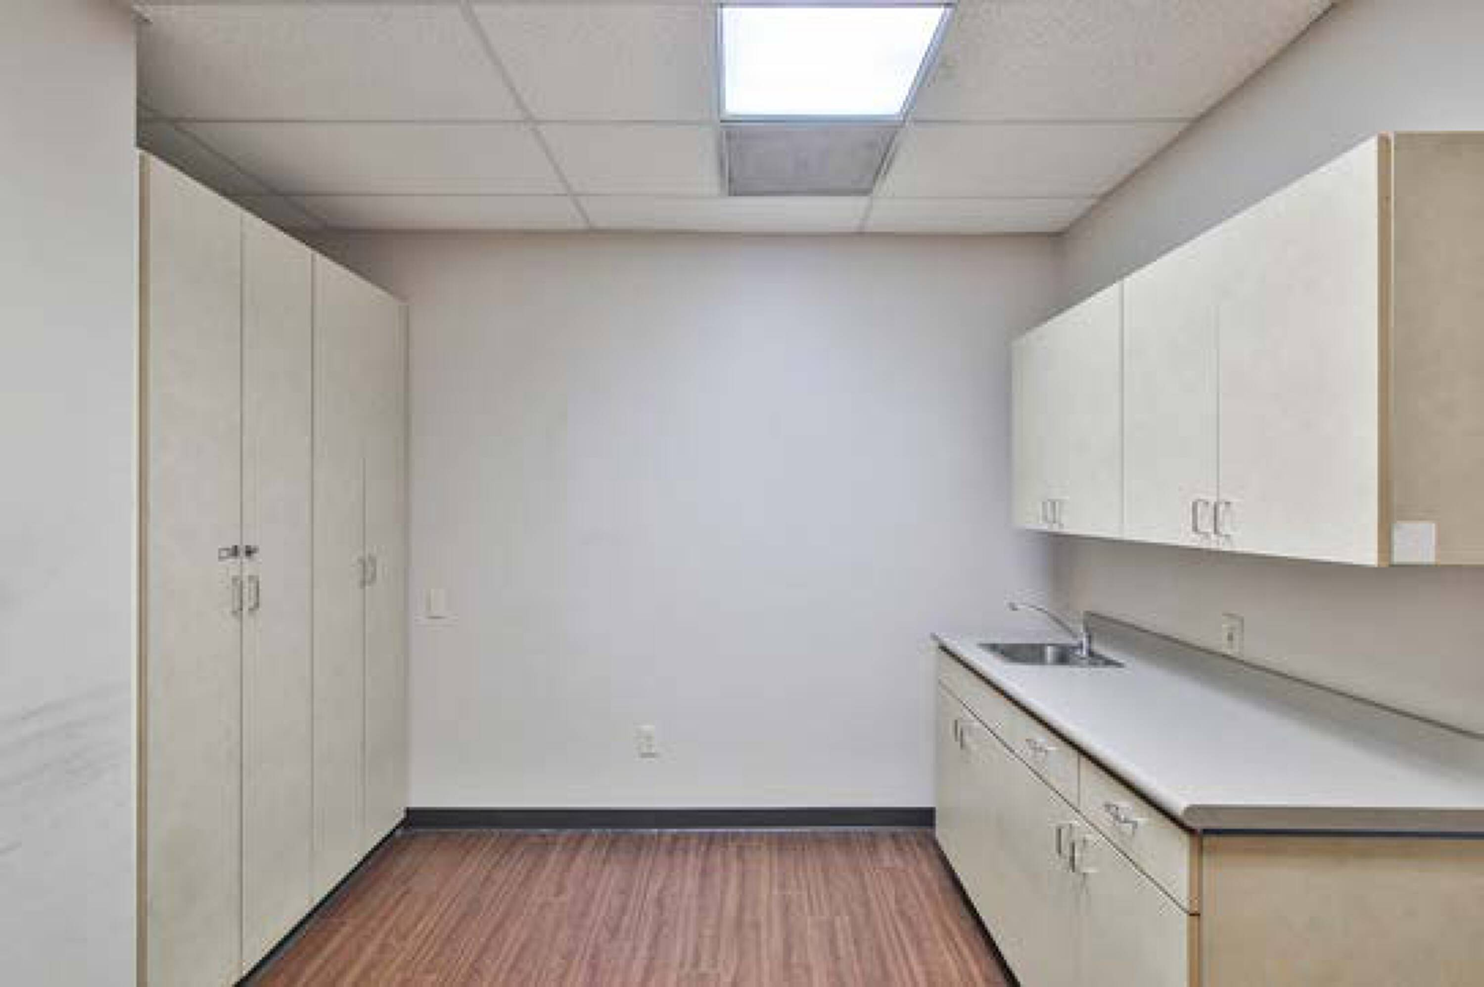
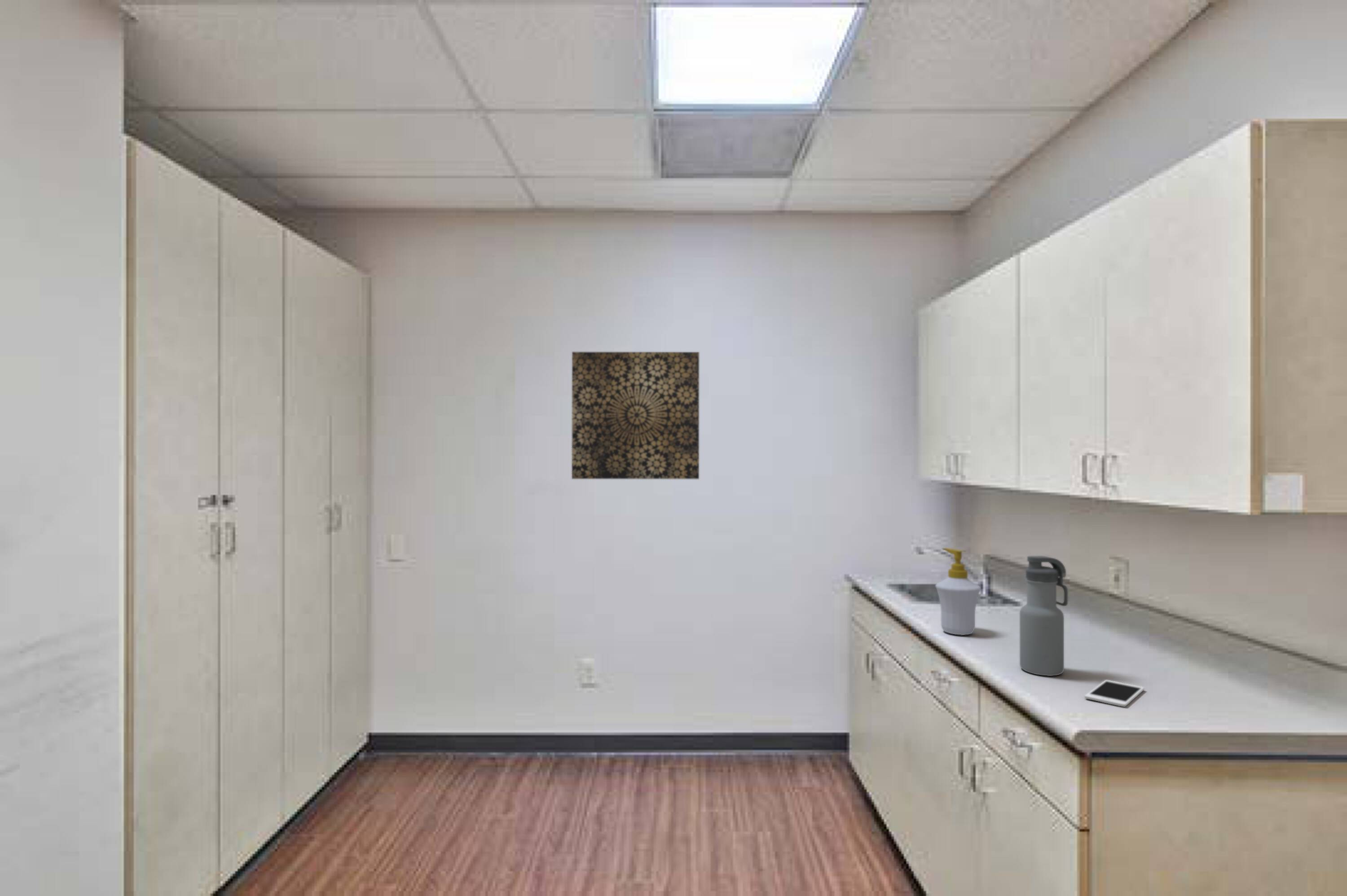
+ soap bottle (958, 591)
+ water bottle (1042, 614)
+ cell phone (1115, 693)
+ wall art (635, 415)
